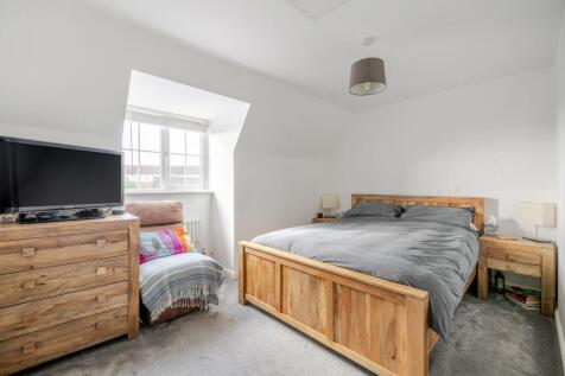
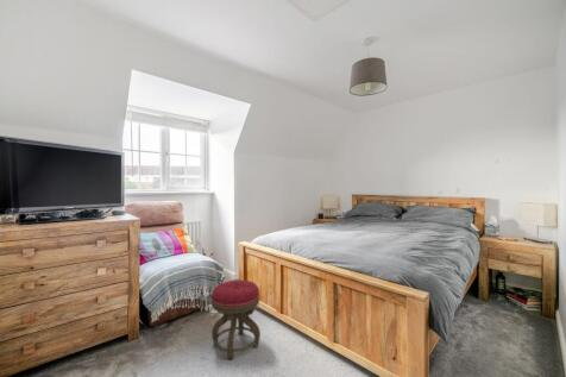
+ stool (235, 315)
